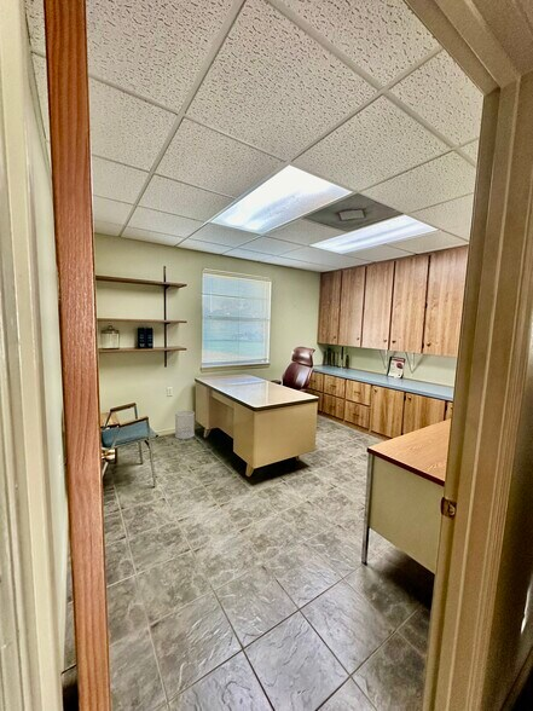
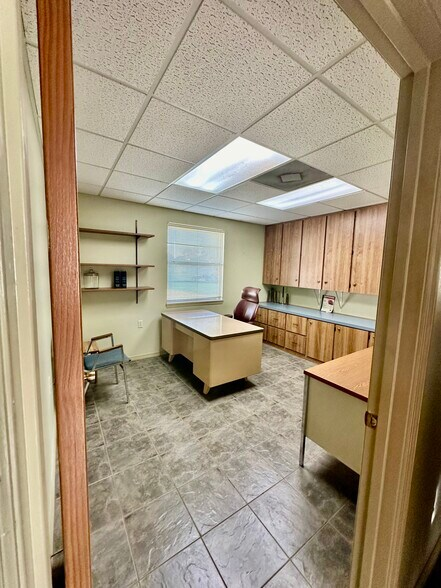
- wastebasket (184, 423)
